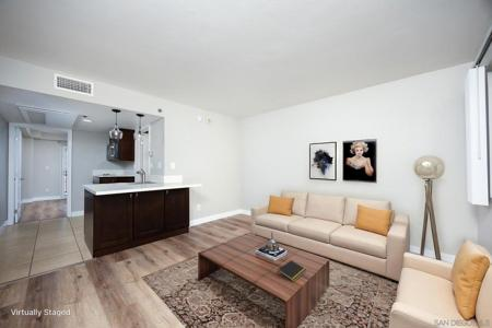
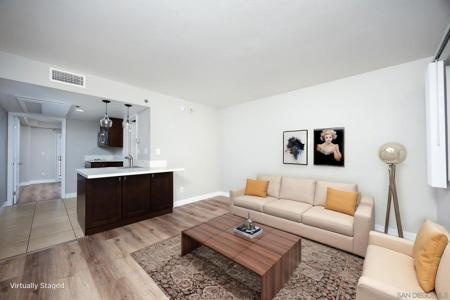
- notepad (292, 270)
